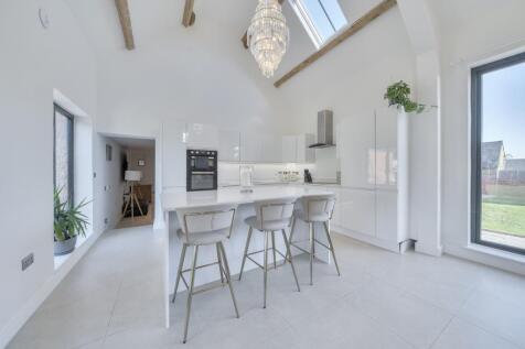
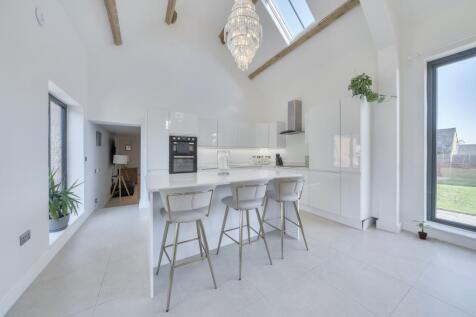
+ potted plant (422, 230)
